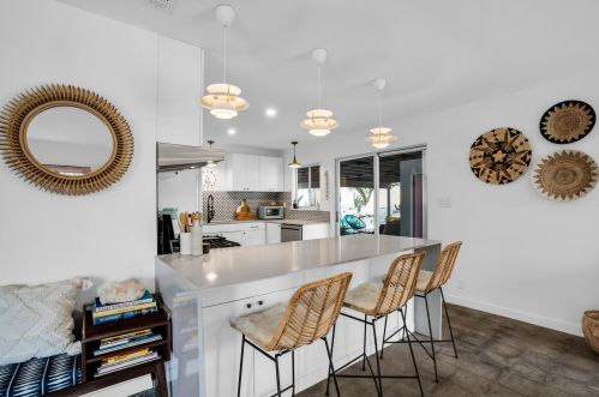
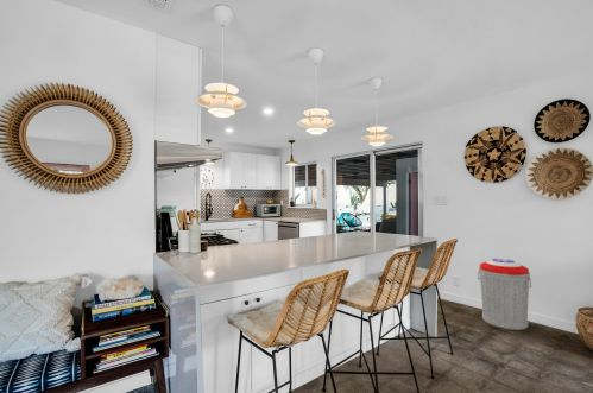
+ trash can (503, 291)
